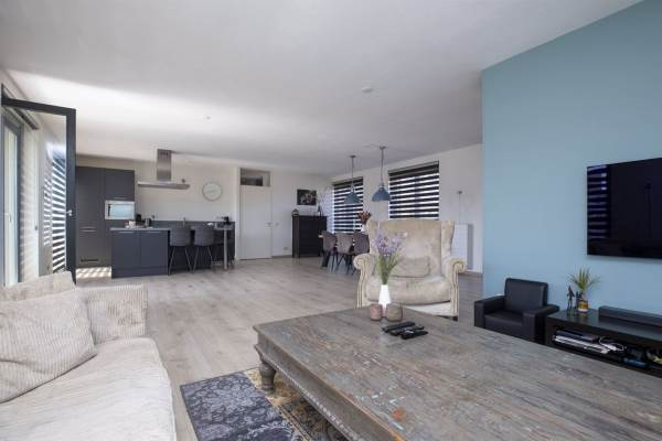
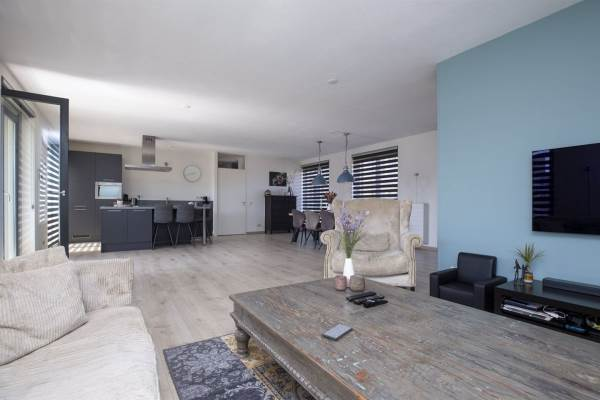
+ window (337, 331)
